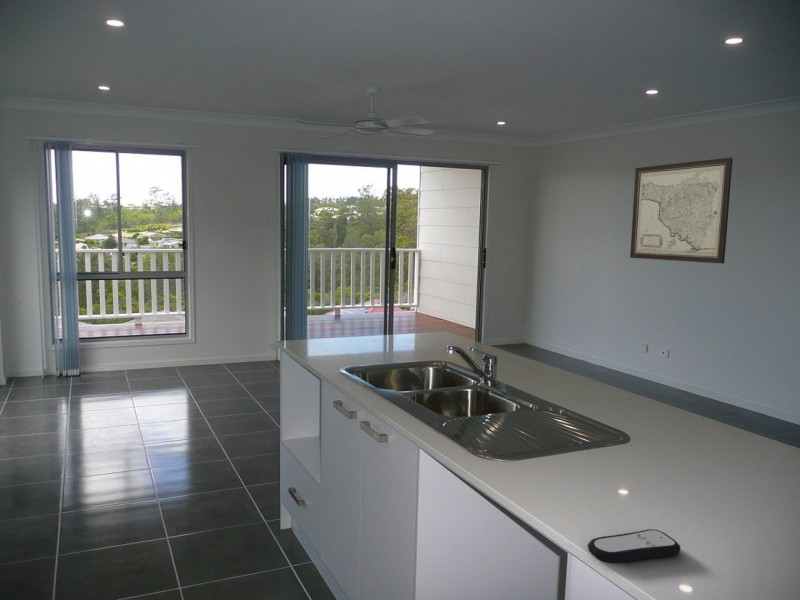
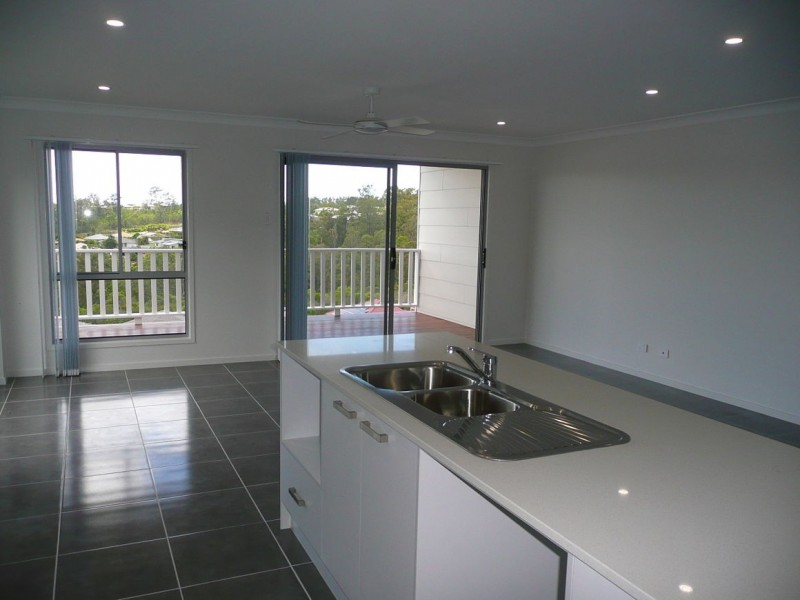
- wall art (676, 212)
- remote control (632, 545)
